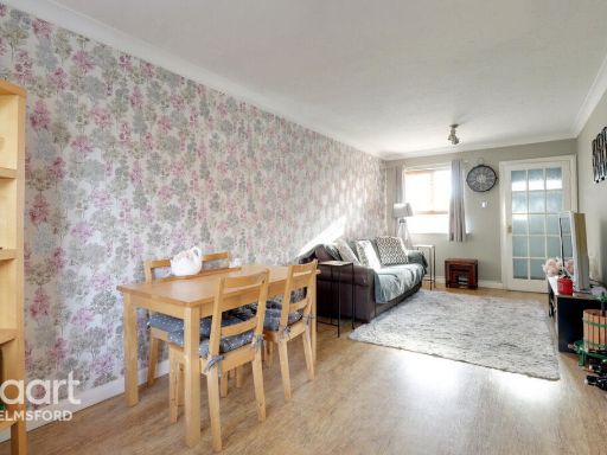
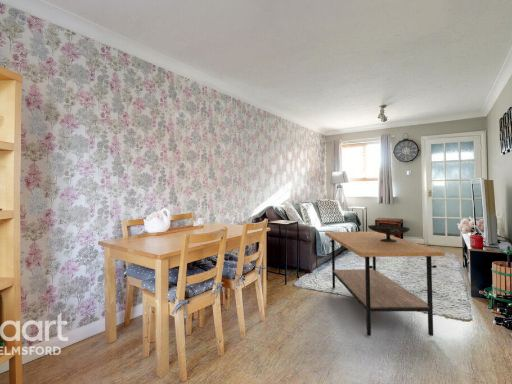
+ coffee table (371, 273)
+ decorative bowl (388, 233)
